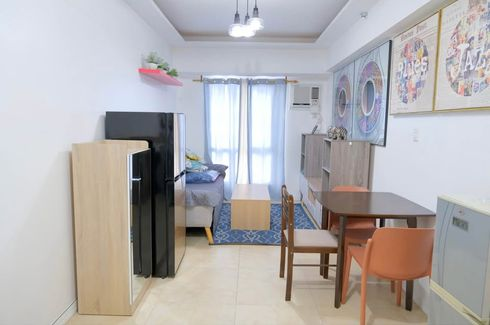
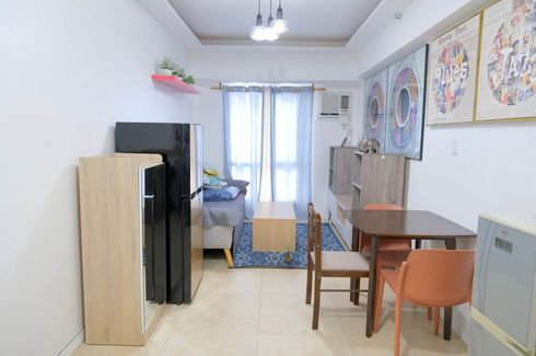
+ potted plant (288, 250)
